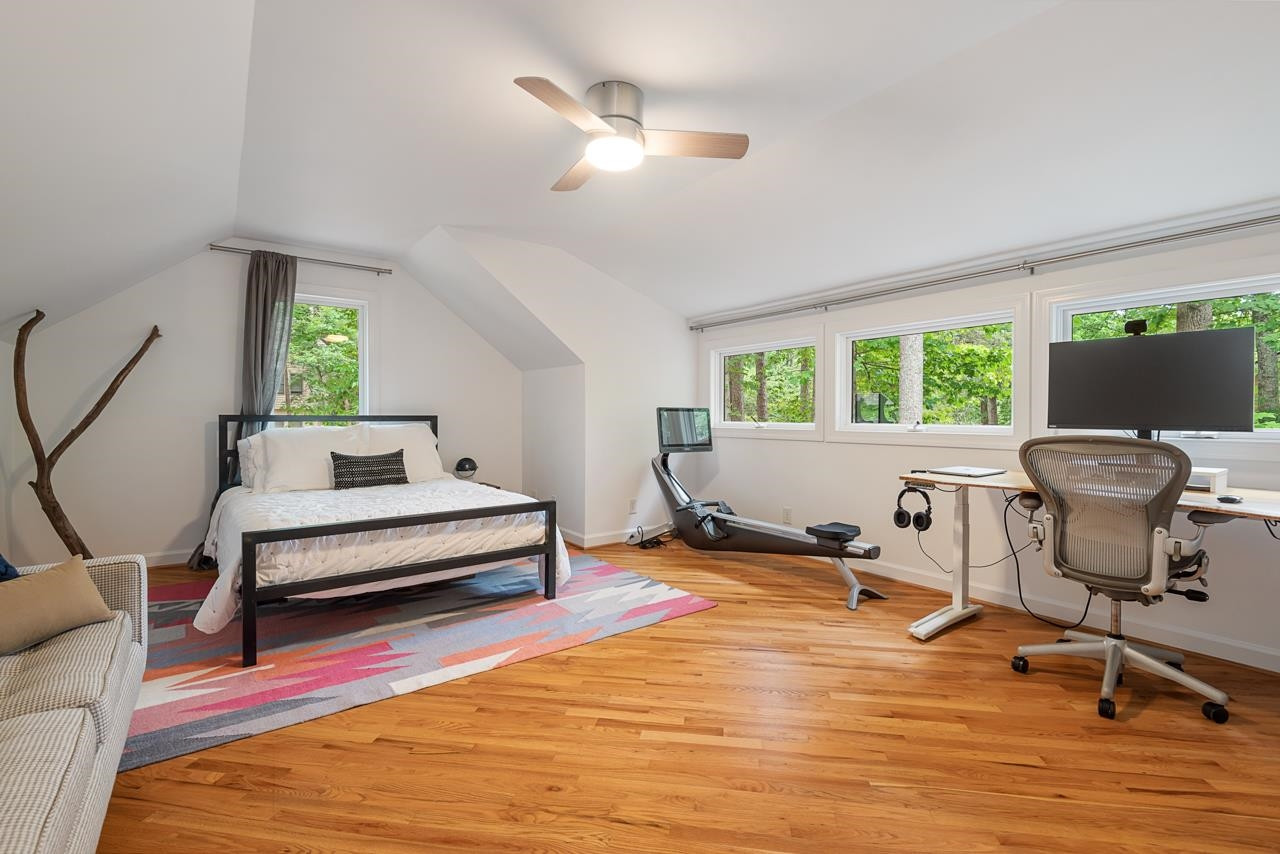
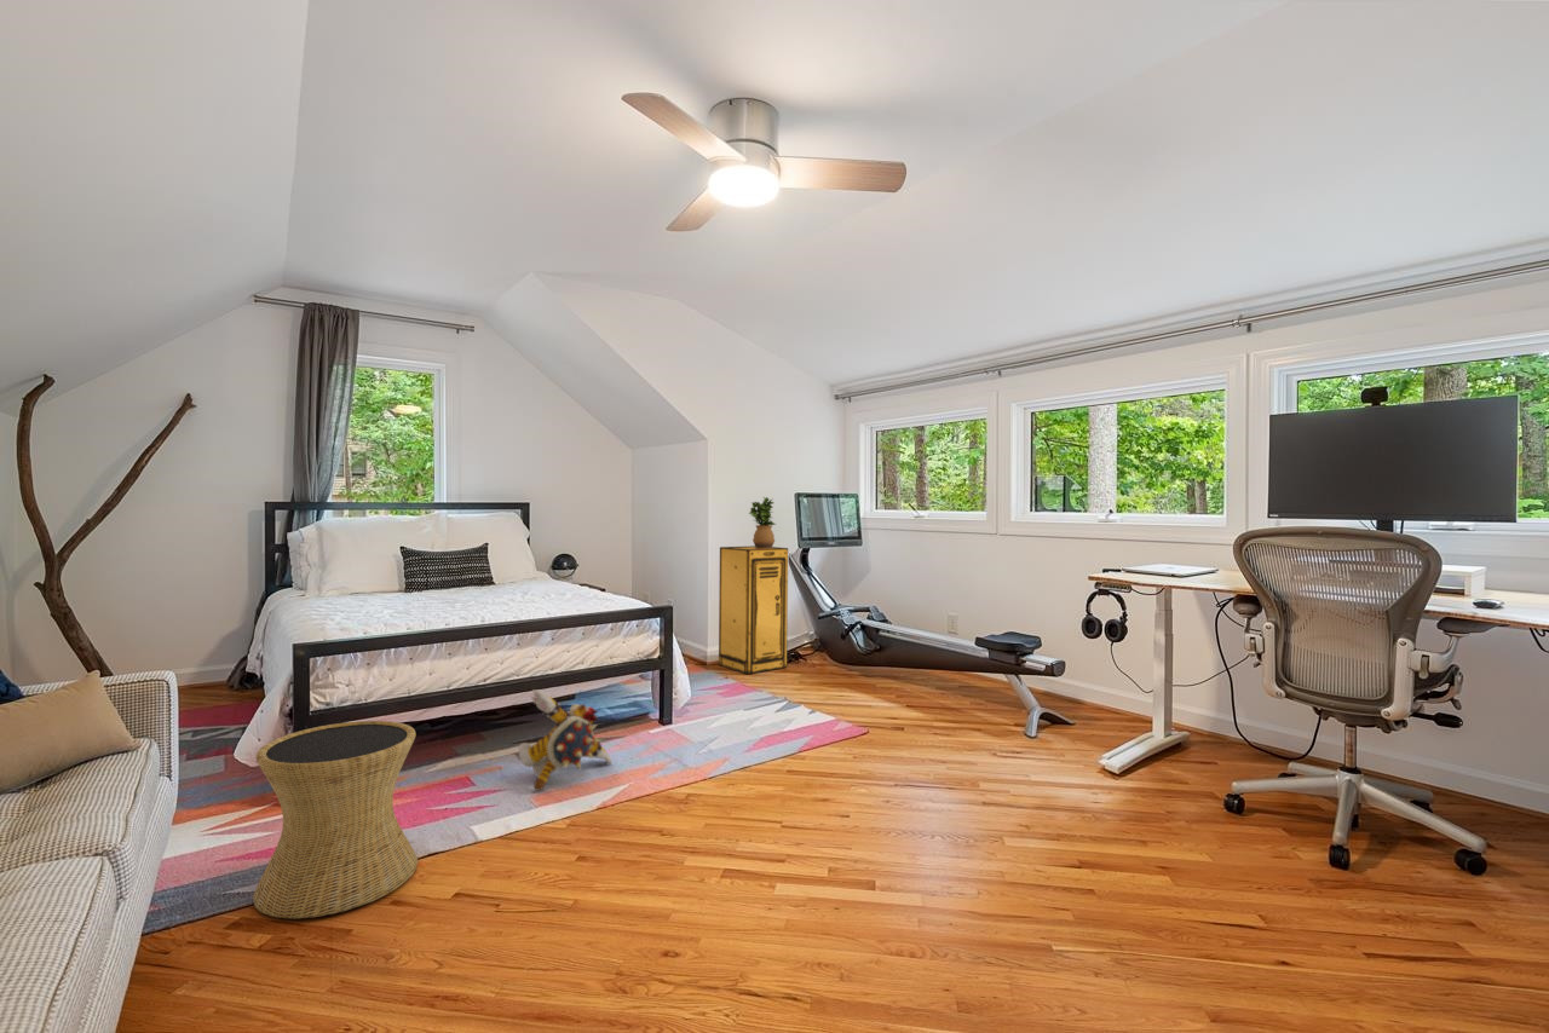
+ plush toy (564, 729)
+ side table (339, 809)
+ storage cabinet (753, 606)
+ potted plant (761, 521)
